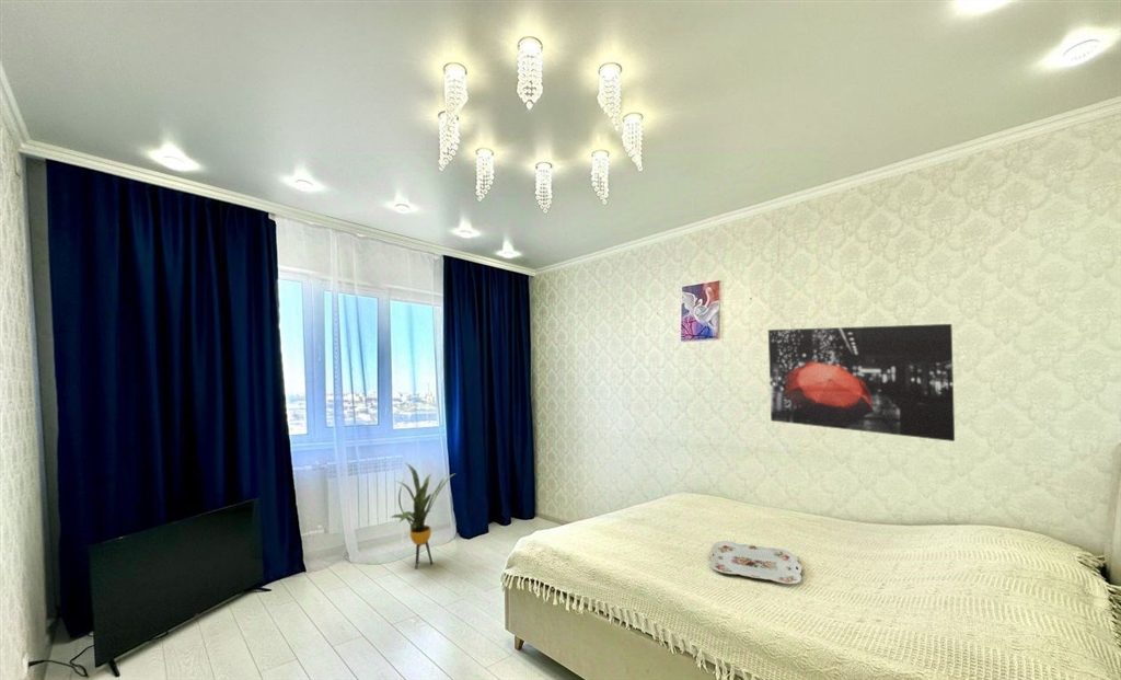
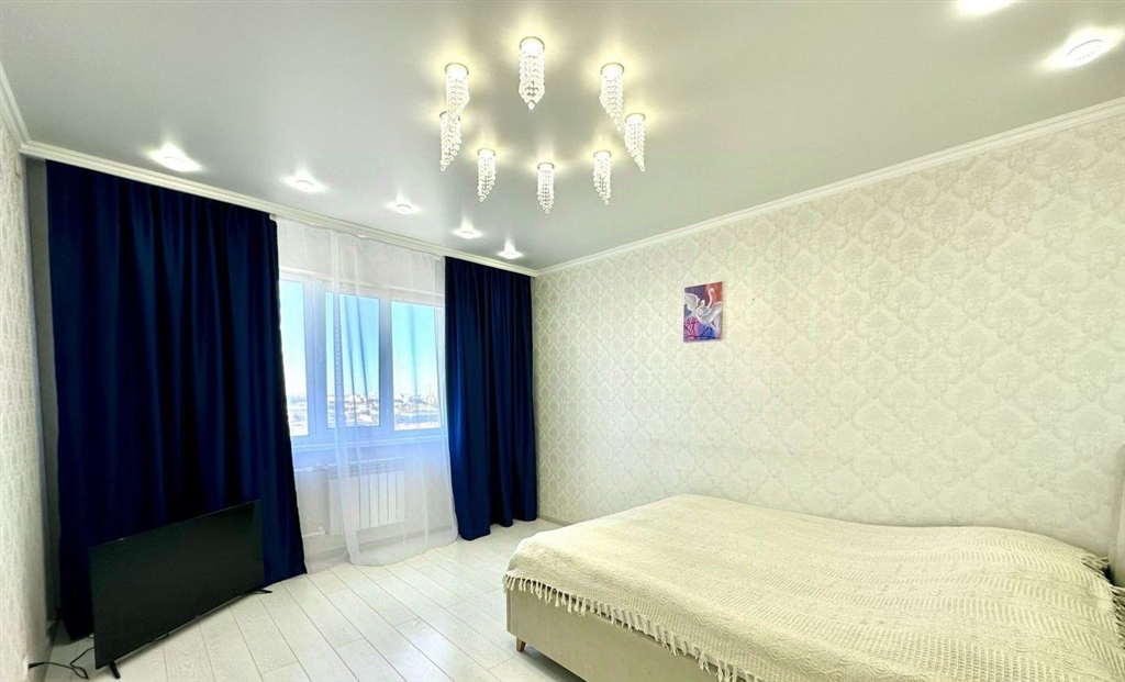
- house plant (423, 516)
- serving tray (753, 561)
- wall art (850, 378)
